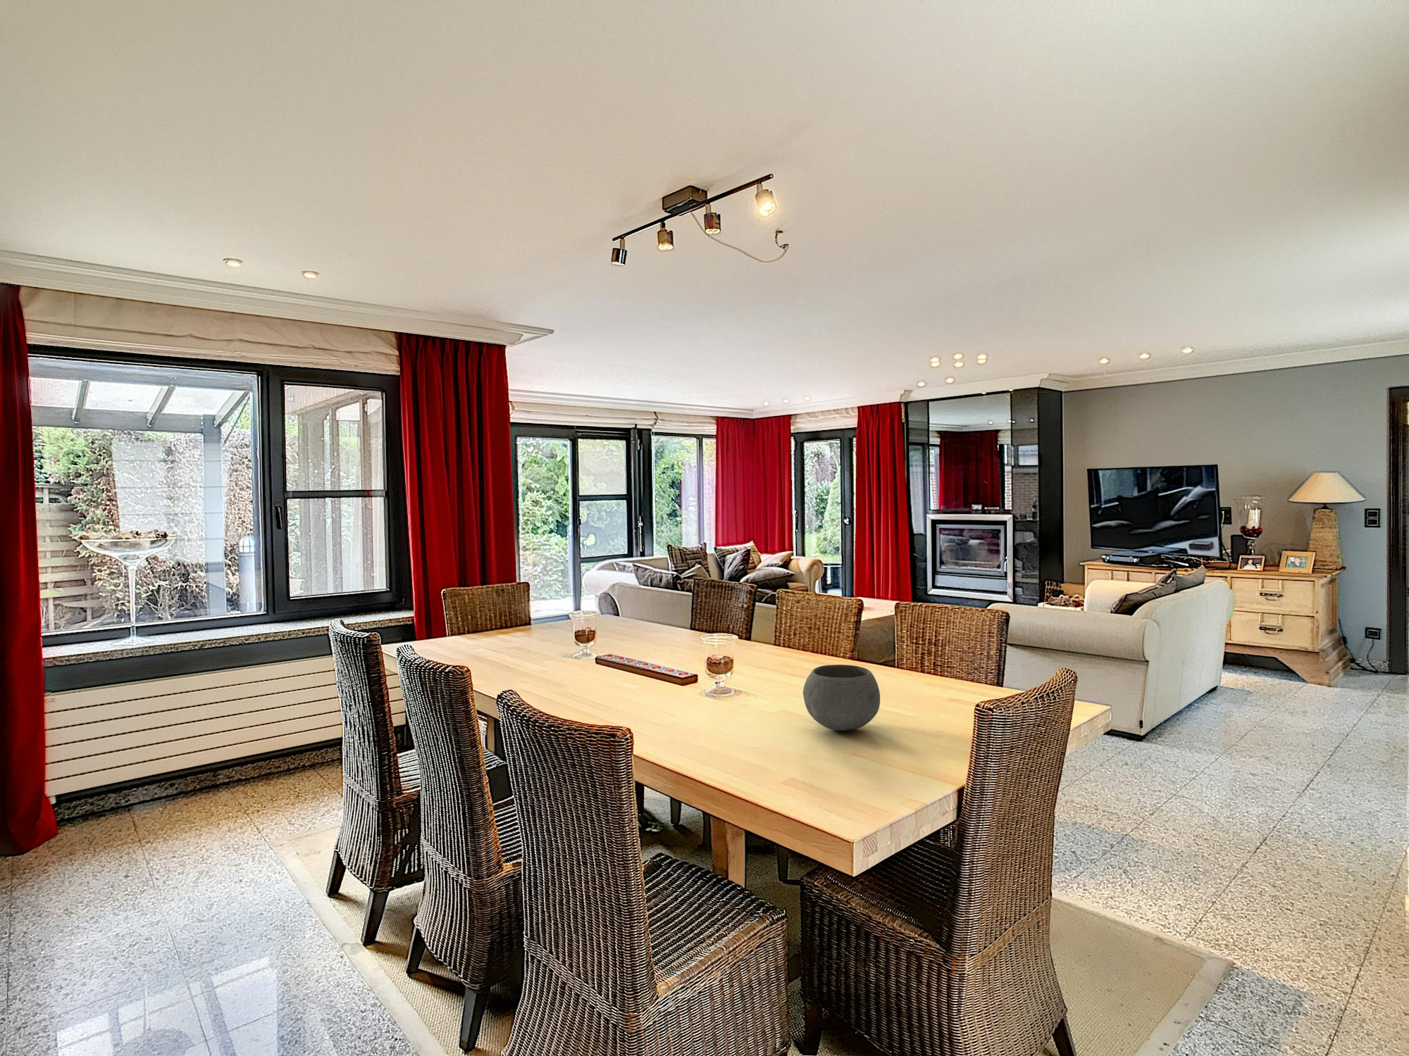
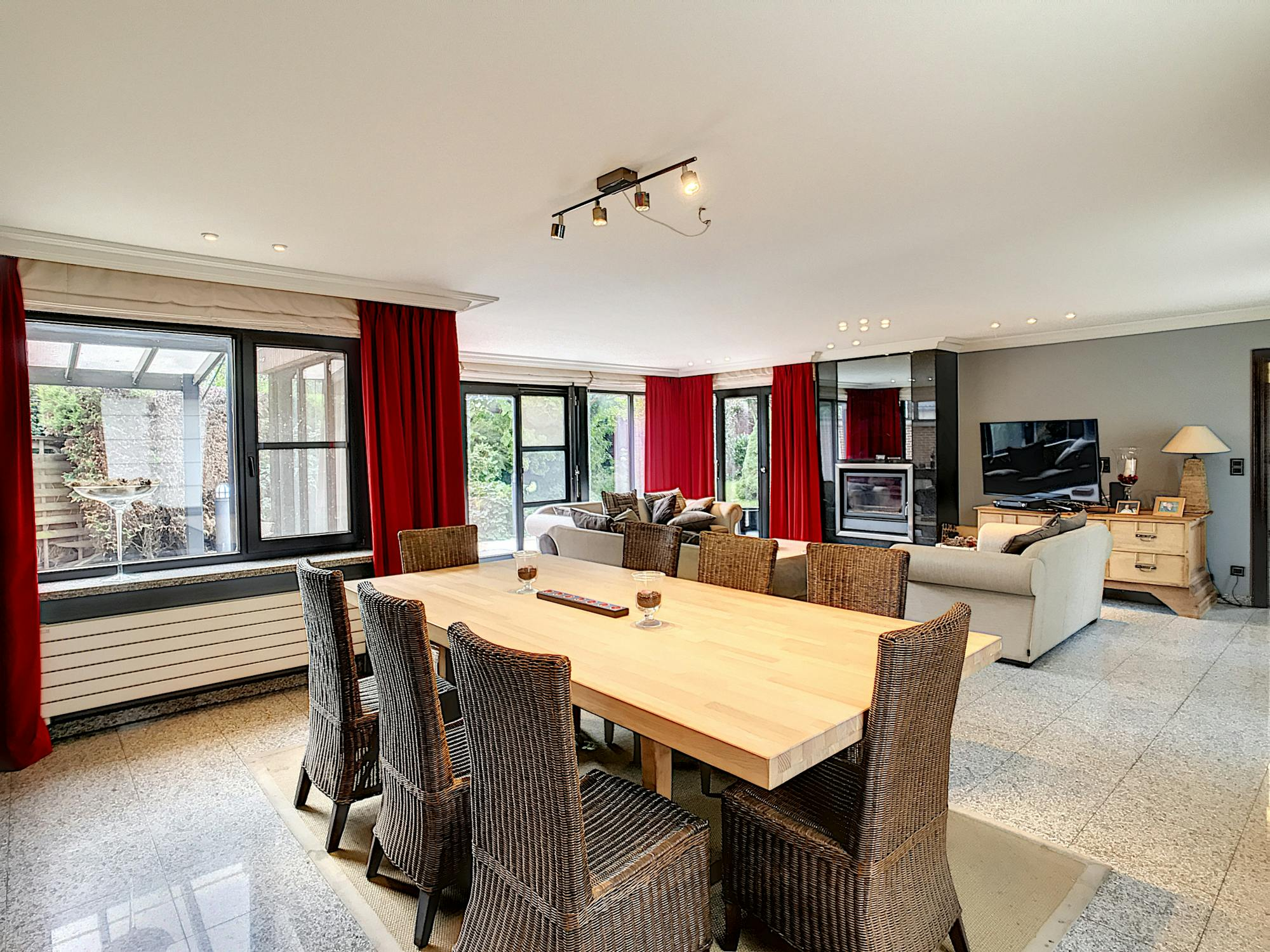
- bowl (841, 699)
